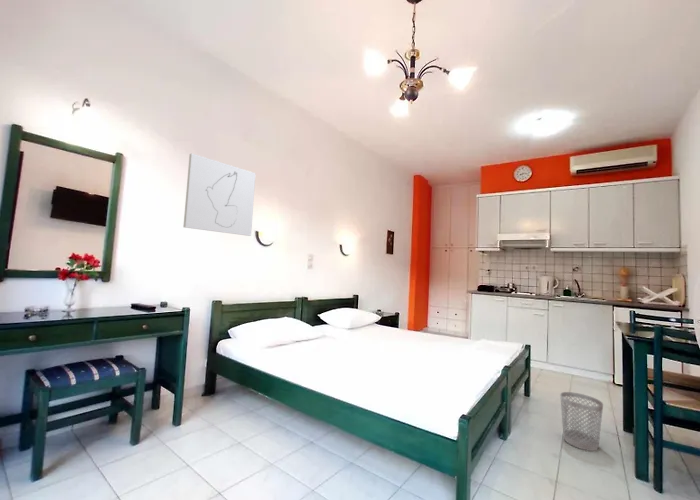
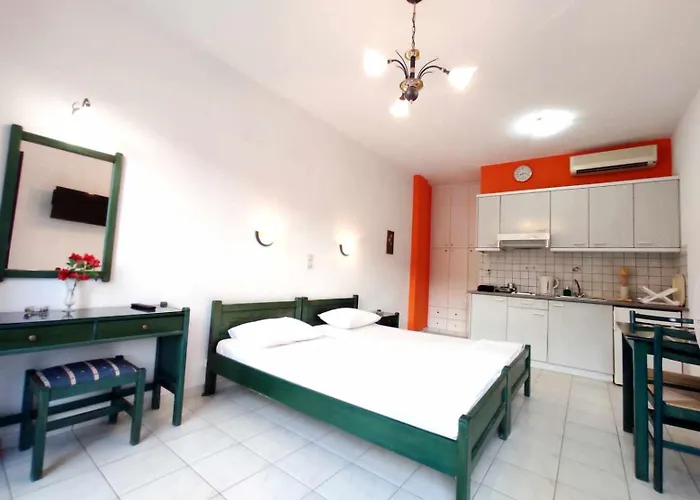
- wastebasket (580, 420)
- wall art (222, 197)
